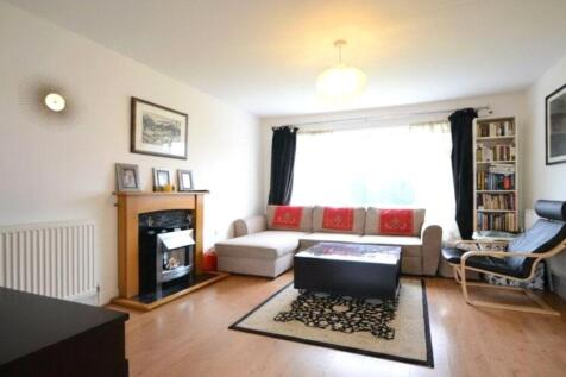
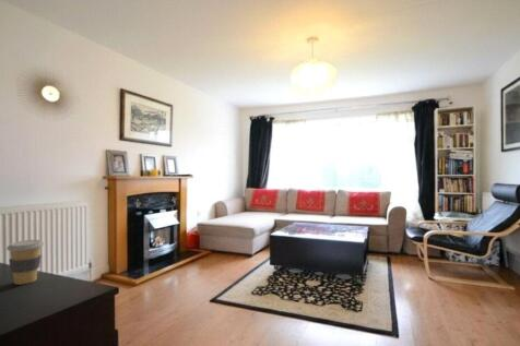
+ coffee cup (25, 261)
